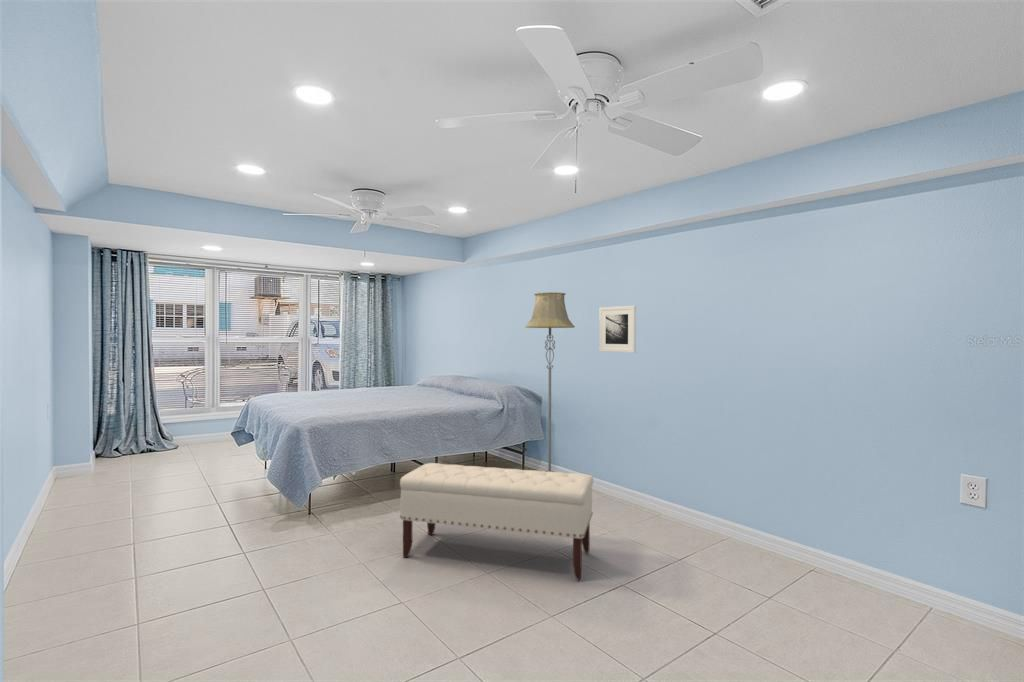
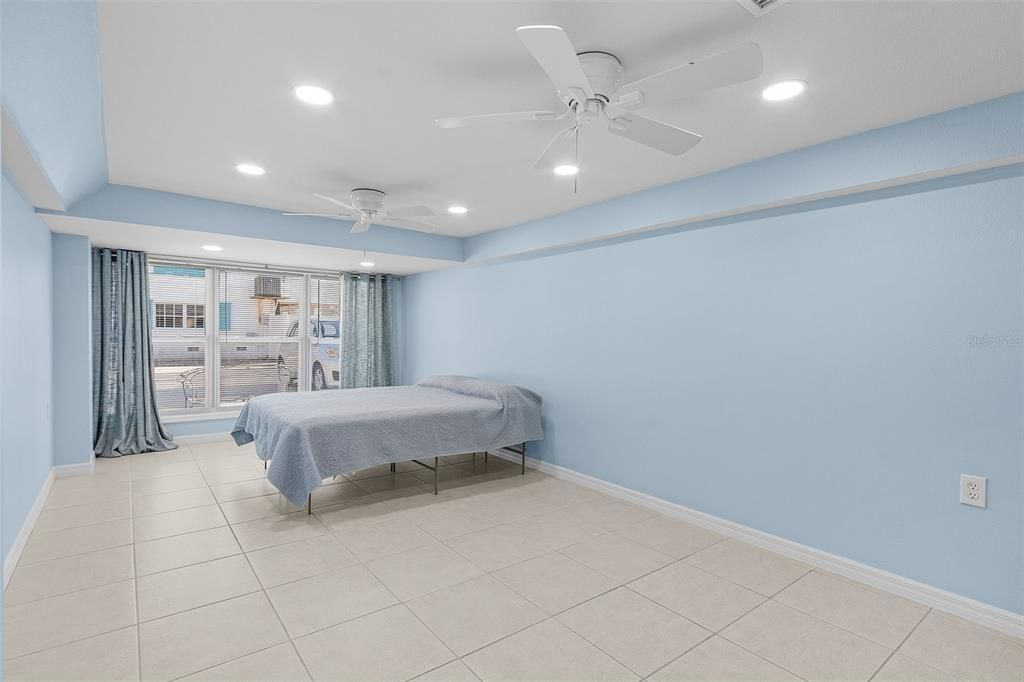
- floor lamp (549, 389)
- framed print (617, 329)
- bench (497, 514)
